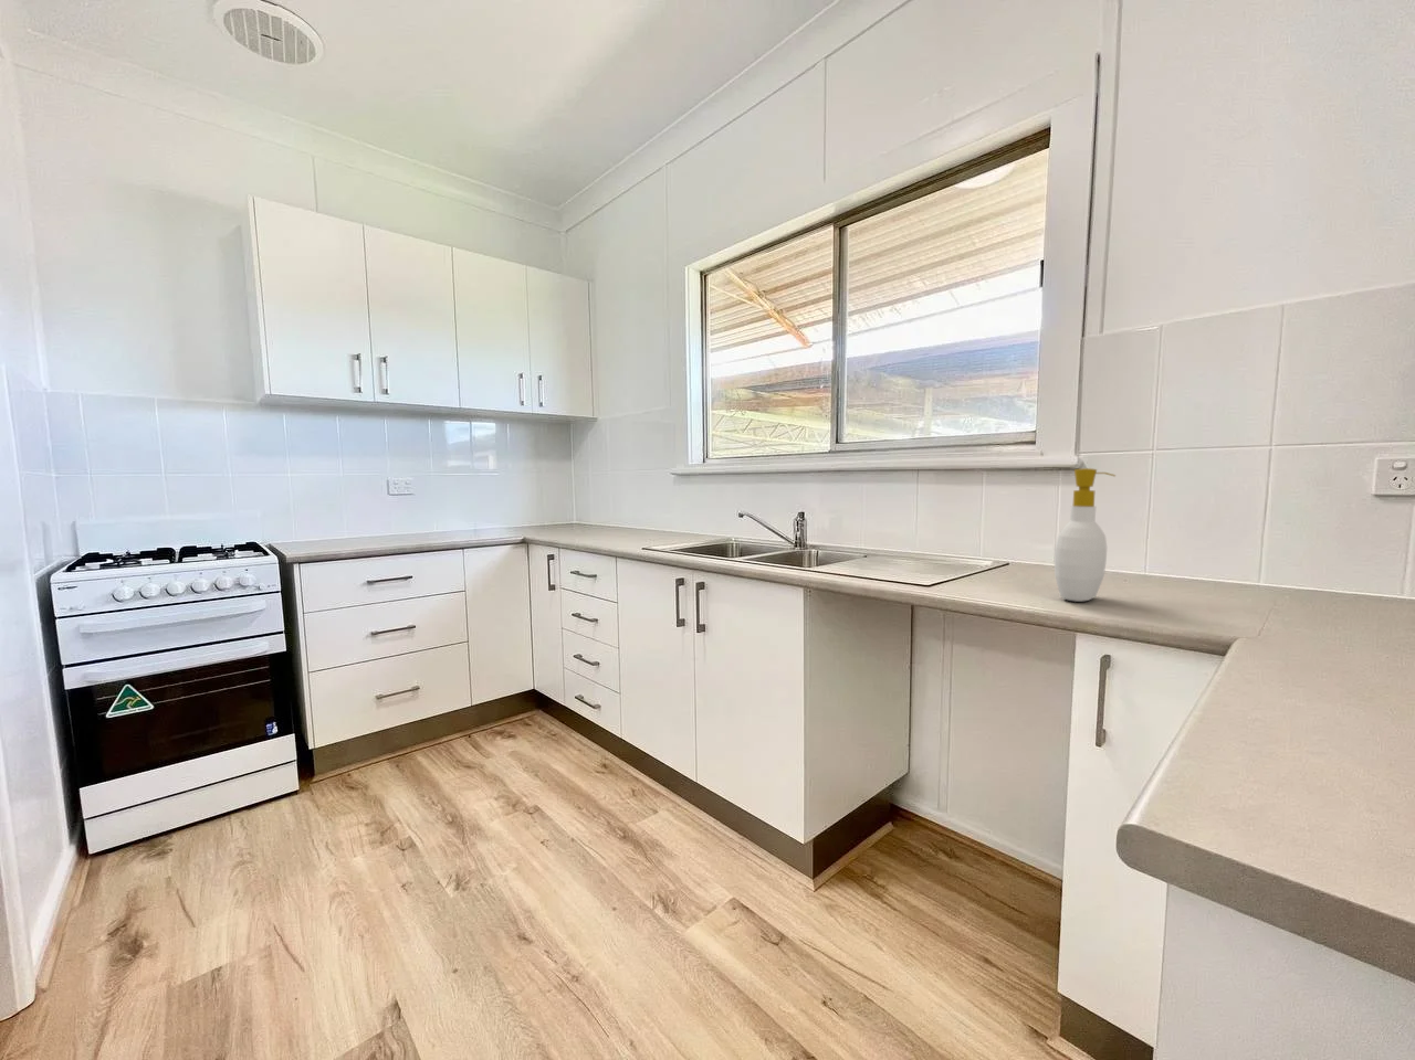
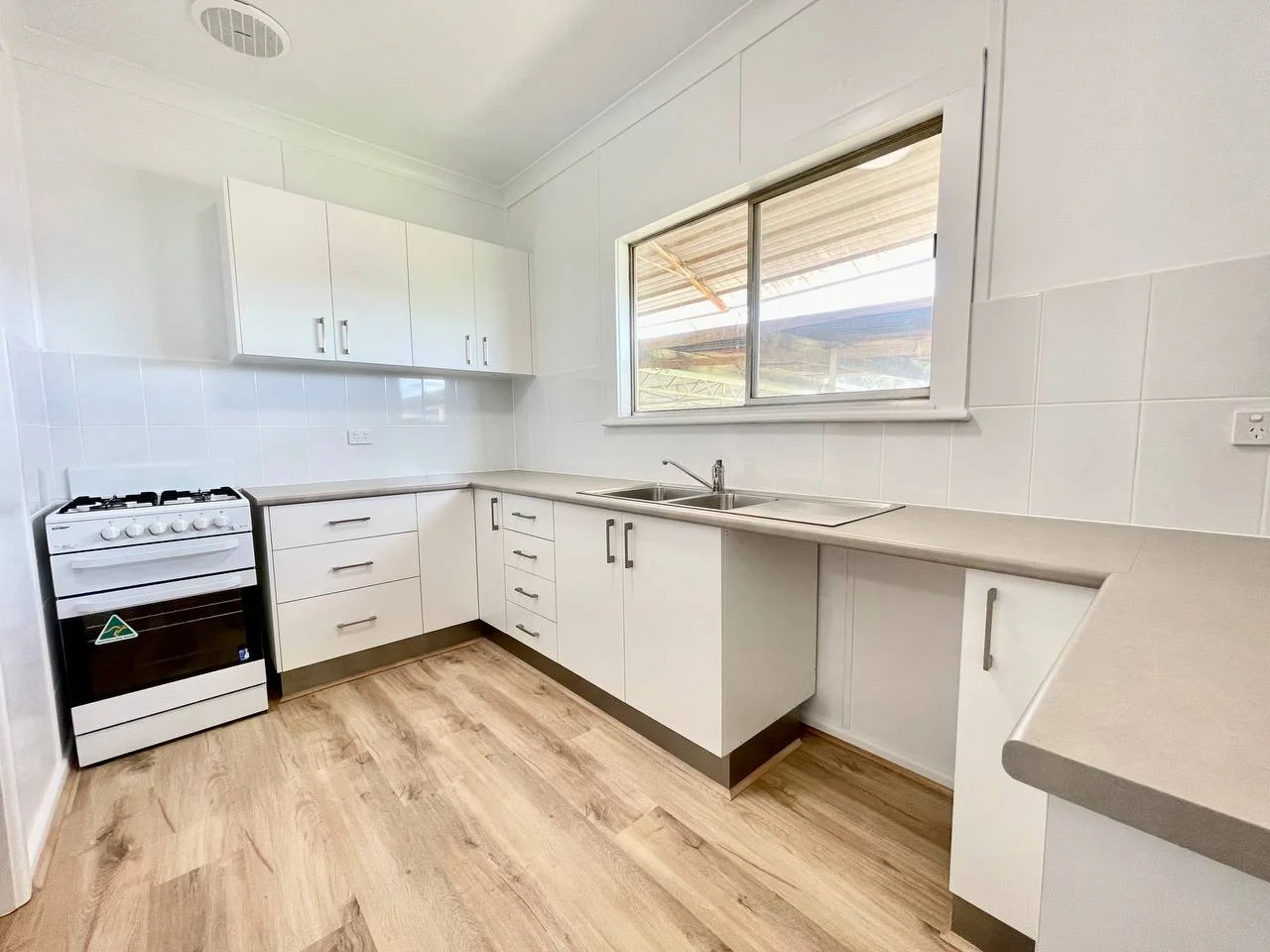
- soap bottle (1083, 533)
